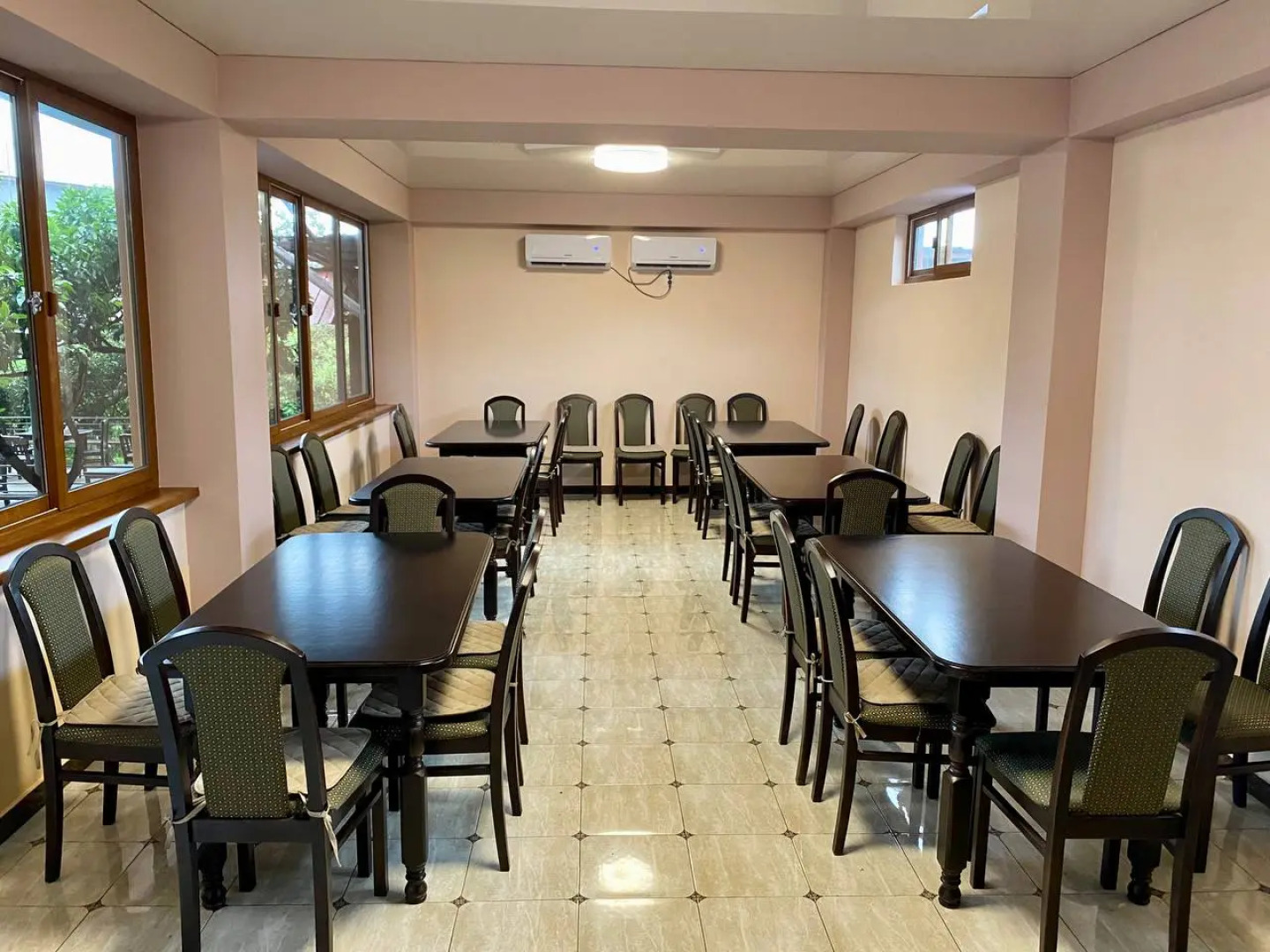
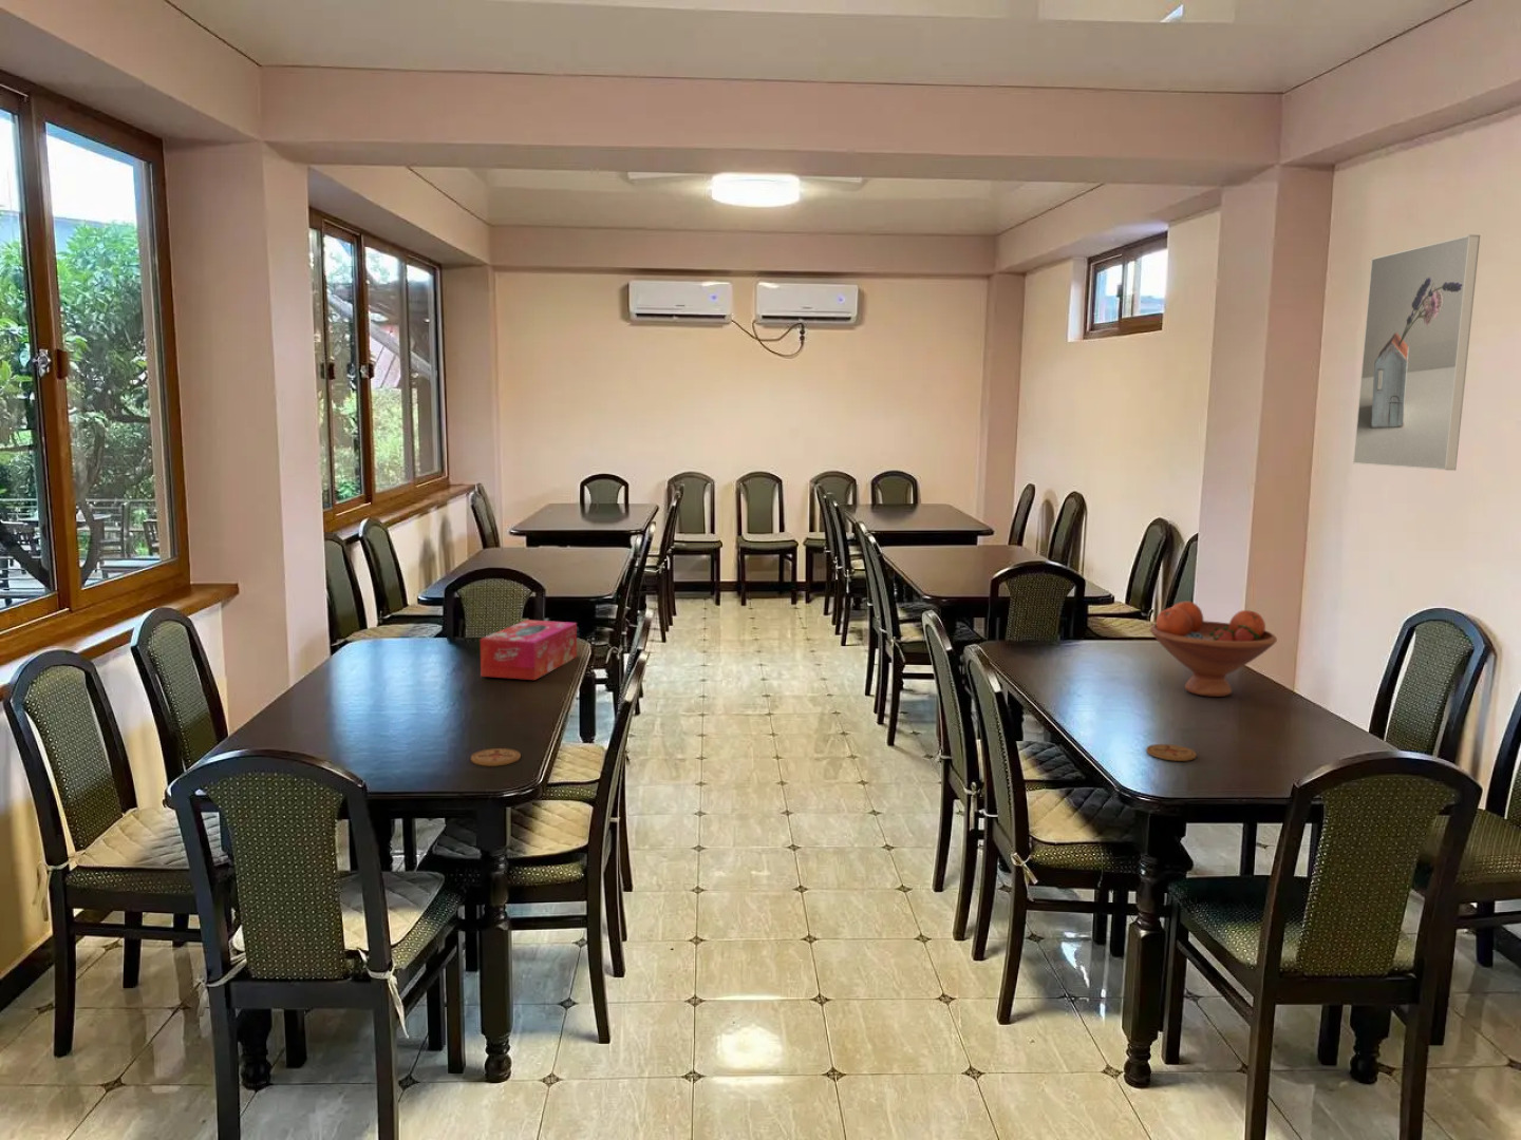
+ coaster (496, 757)
+ fruit bowl (1211, 649)
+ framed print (1411, 358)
+ tissue box (531, 648)
+ coaster (1170, 752)
